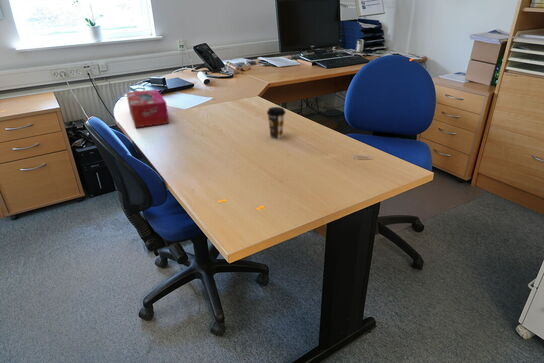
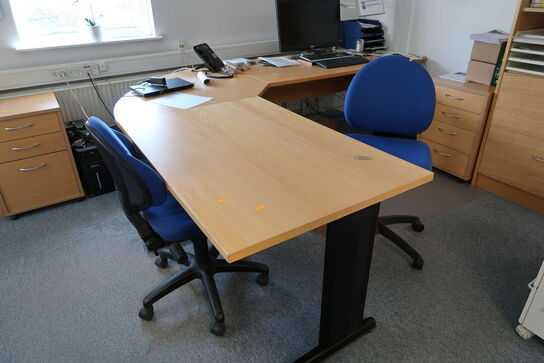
- tissue box (146, 107)
- coffee cup (276, 123)
